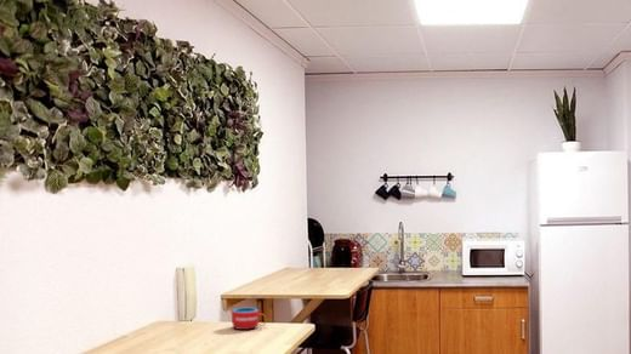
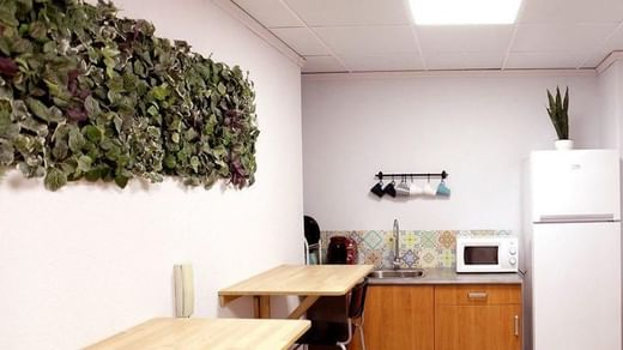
- mug (249, 318)
